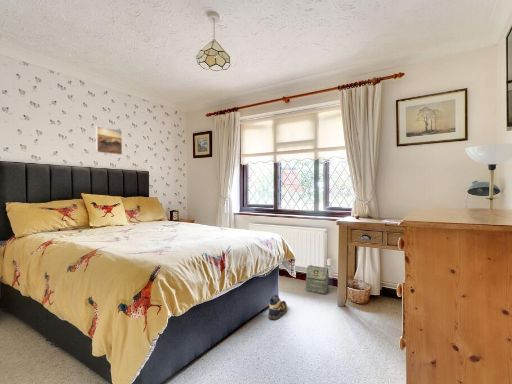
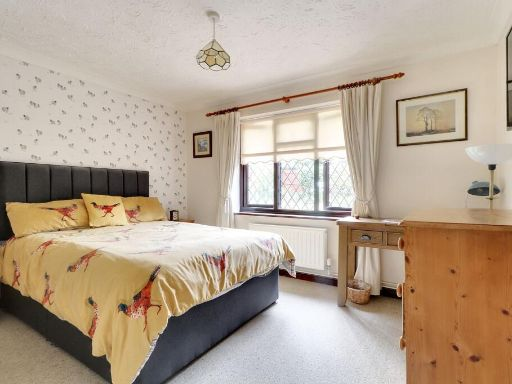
- shoe (277, 303)
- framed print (109, 141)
- bag (317, 278)
